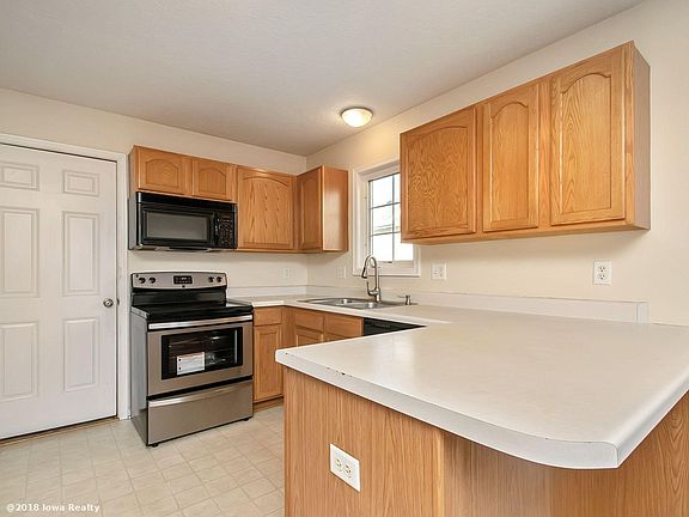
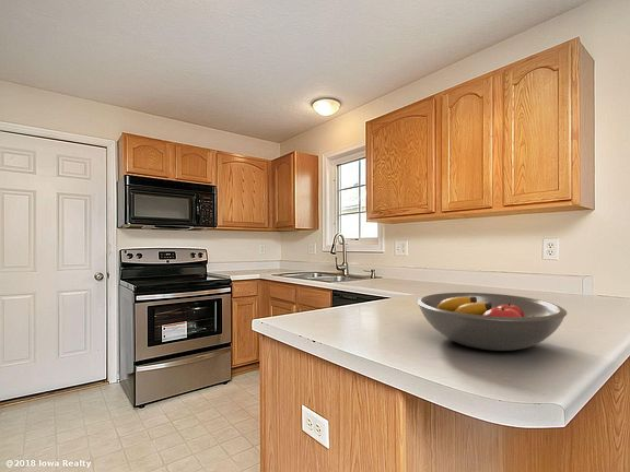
+ fruit bowl (486, 317)
